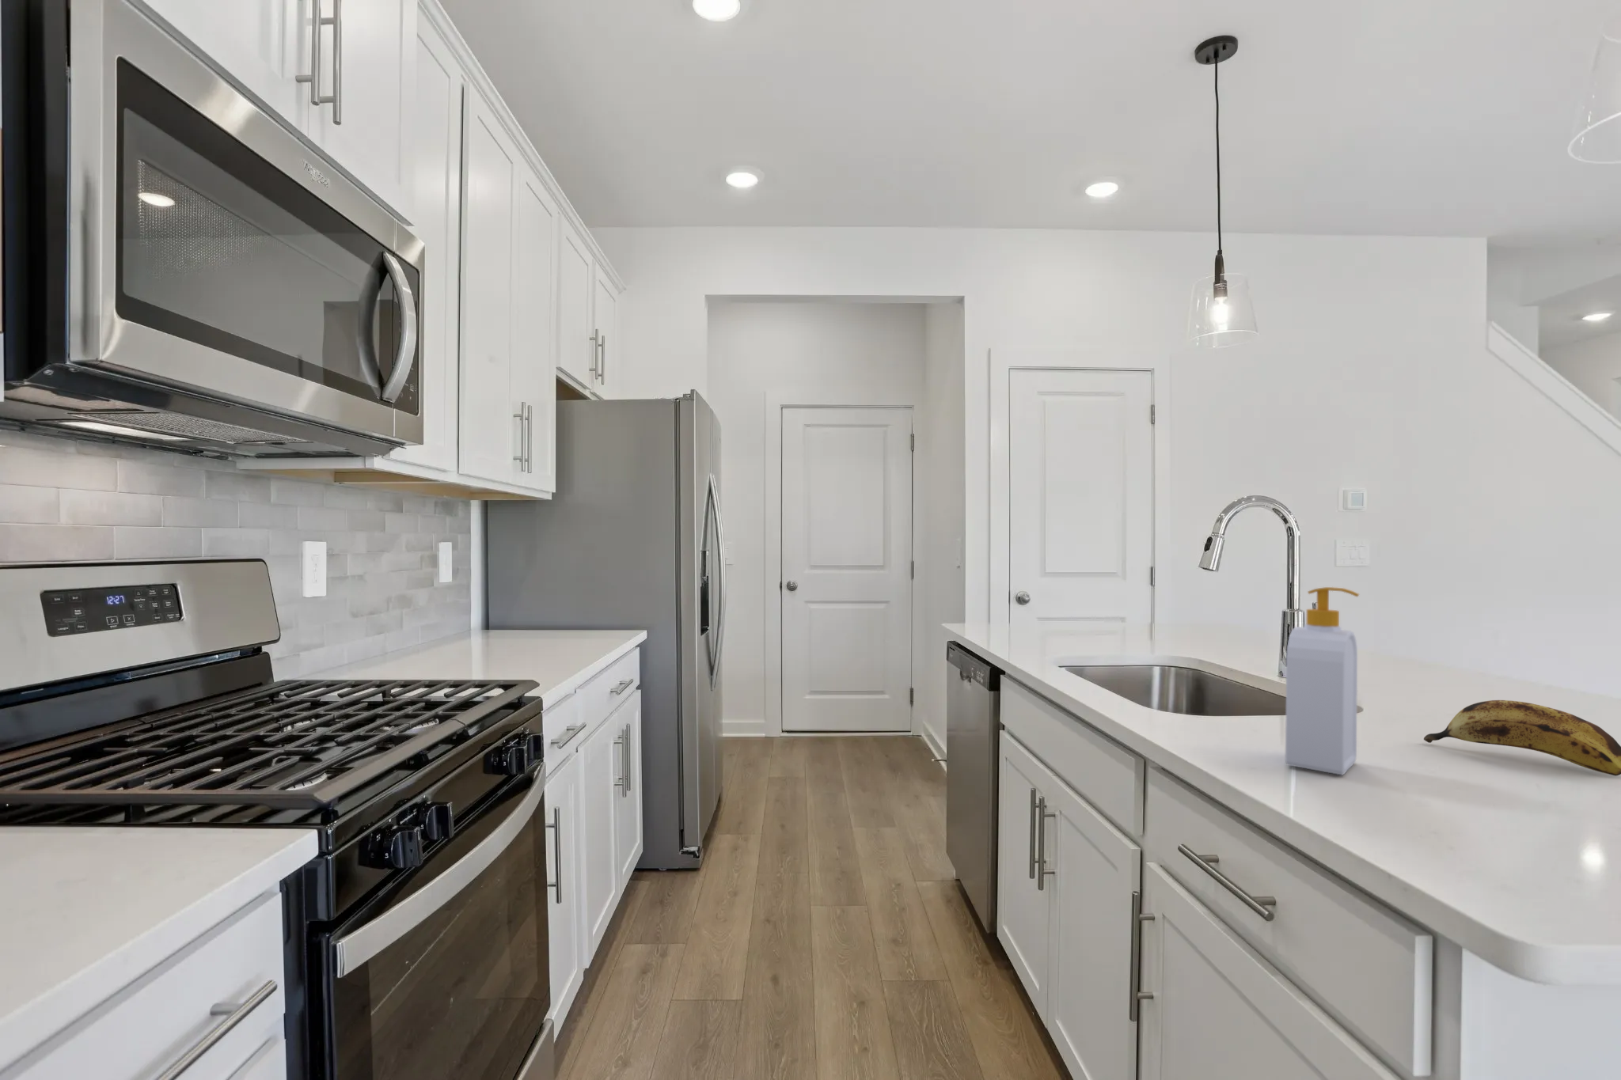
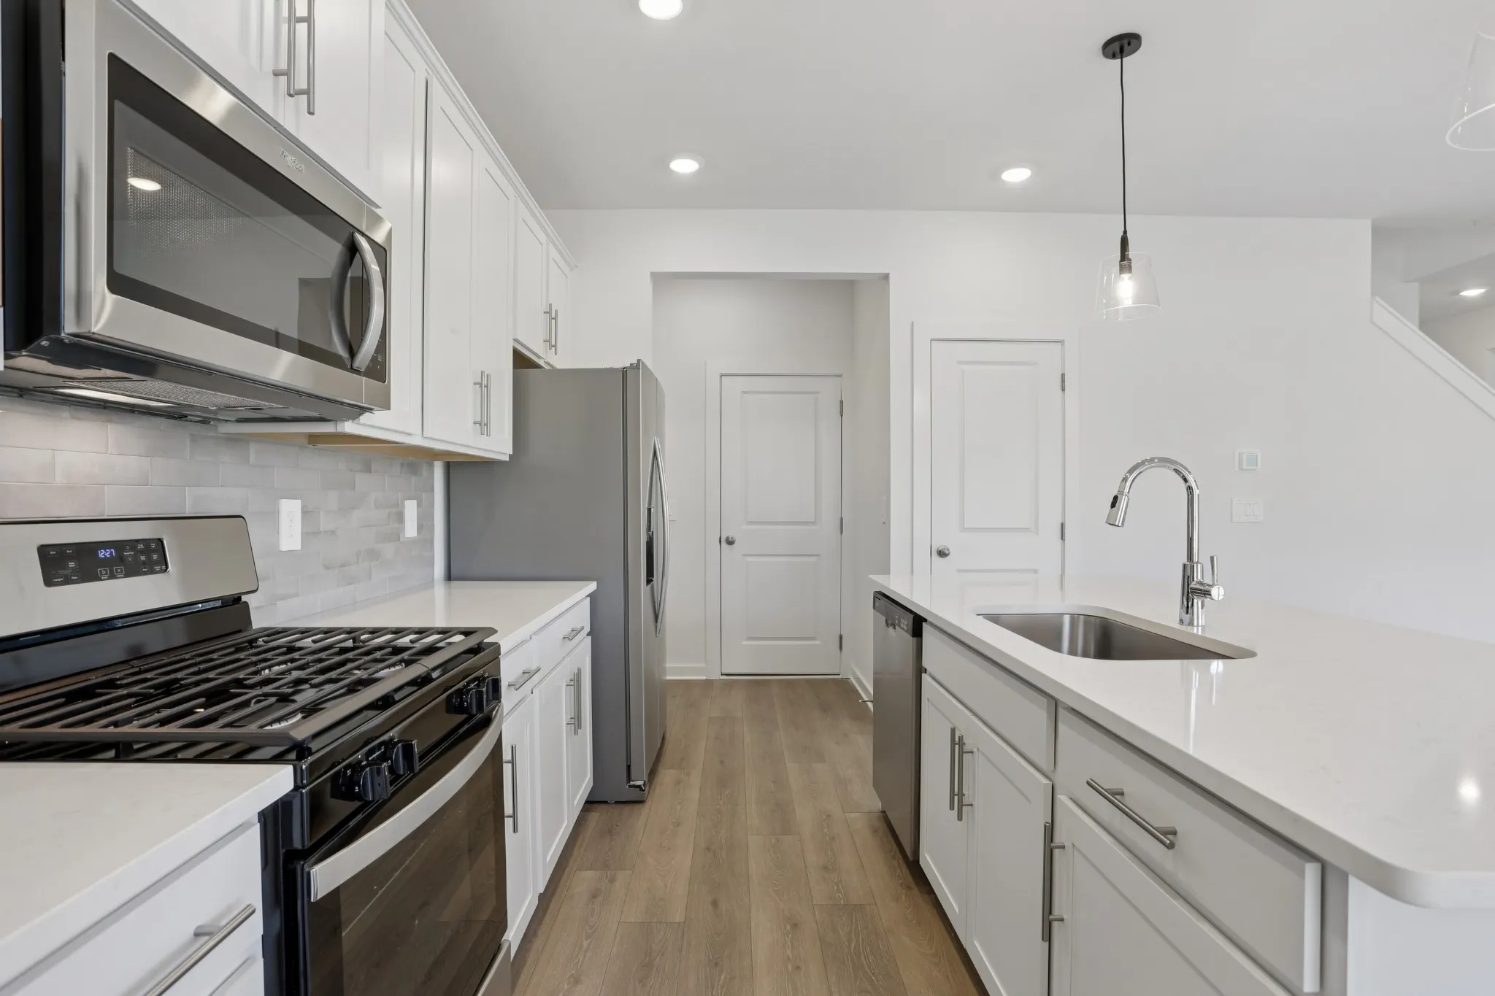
- banana (1520, 730)
- soap bottle (1325, 676)
